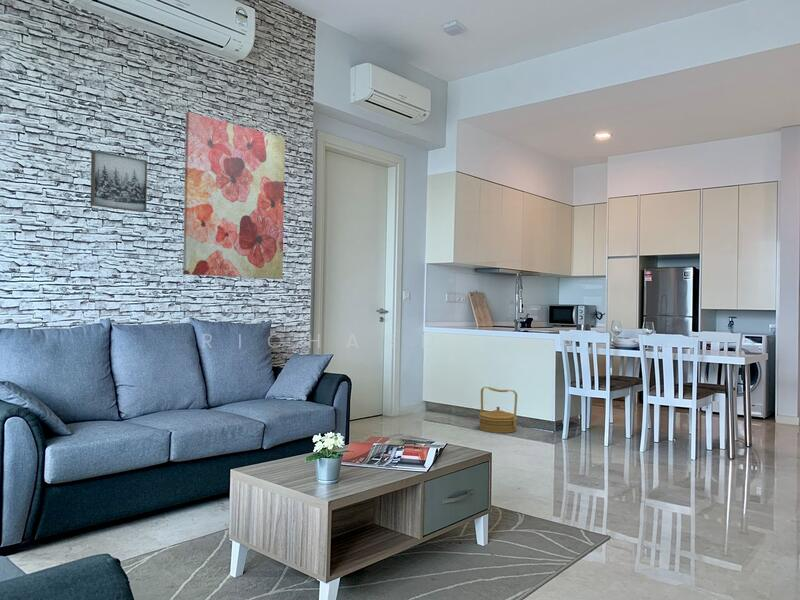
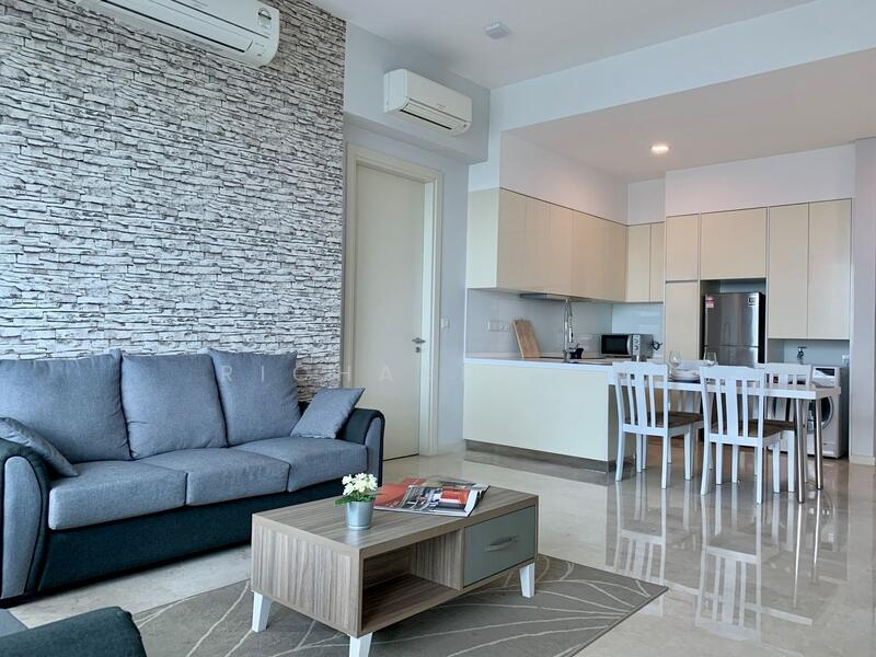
- wall art (119, 182)
- wall art (237, 201)
- basket (498, 408)
